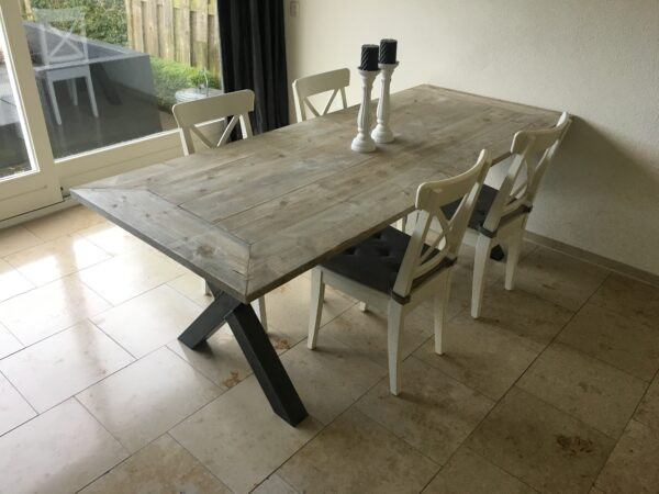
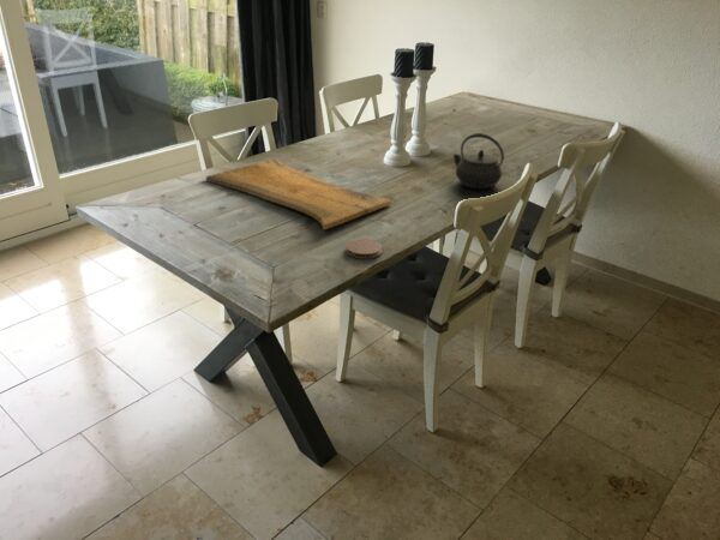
+ kettle (476, 158)
+ cutting board (295, 190)
+ coaster (364, 248)
